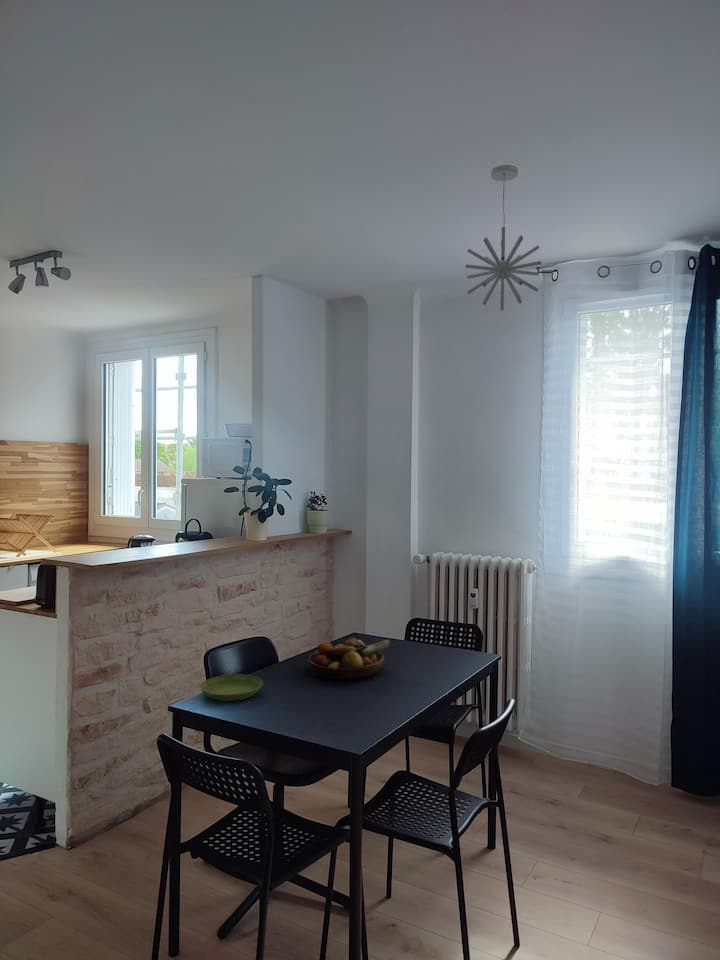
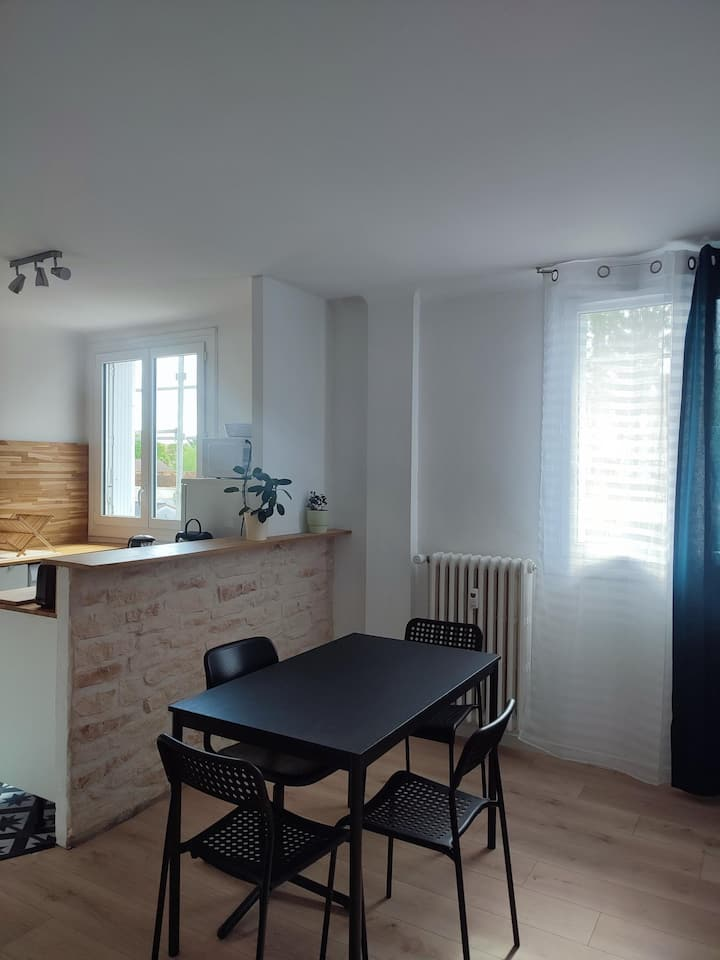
- pendant light (503, 238)
- fruit bowl (346, 654)
- saucer (231, 688)
